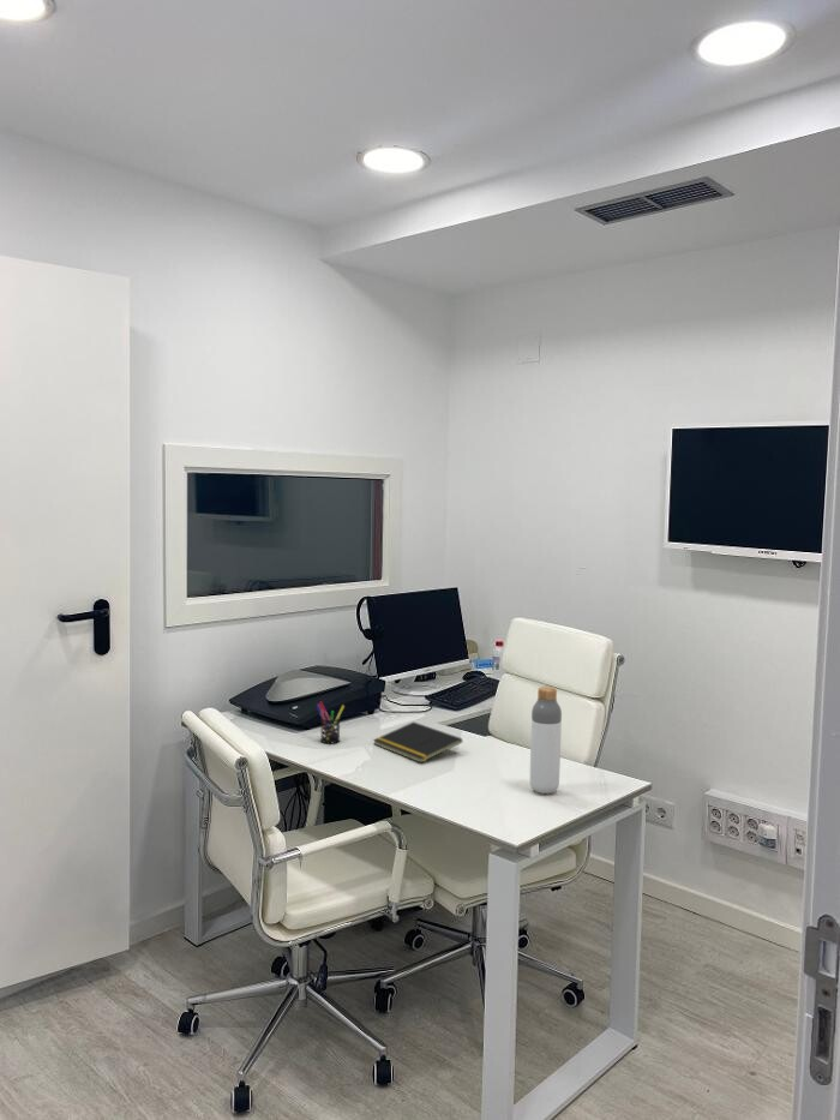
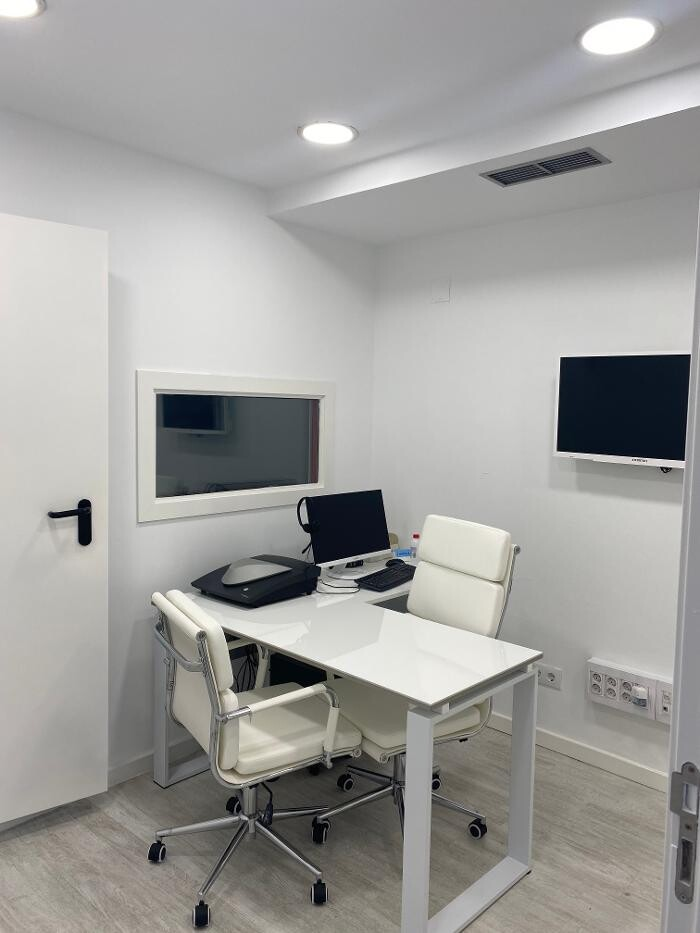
- pen holder (329, 721)
- notepad (416, 741)
- bottle (545, 738)
